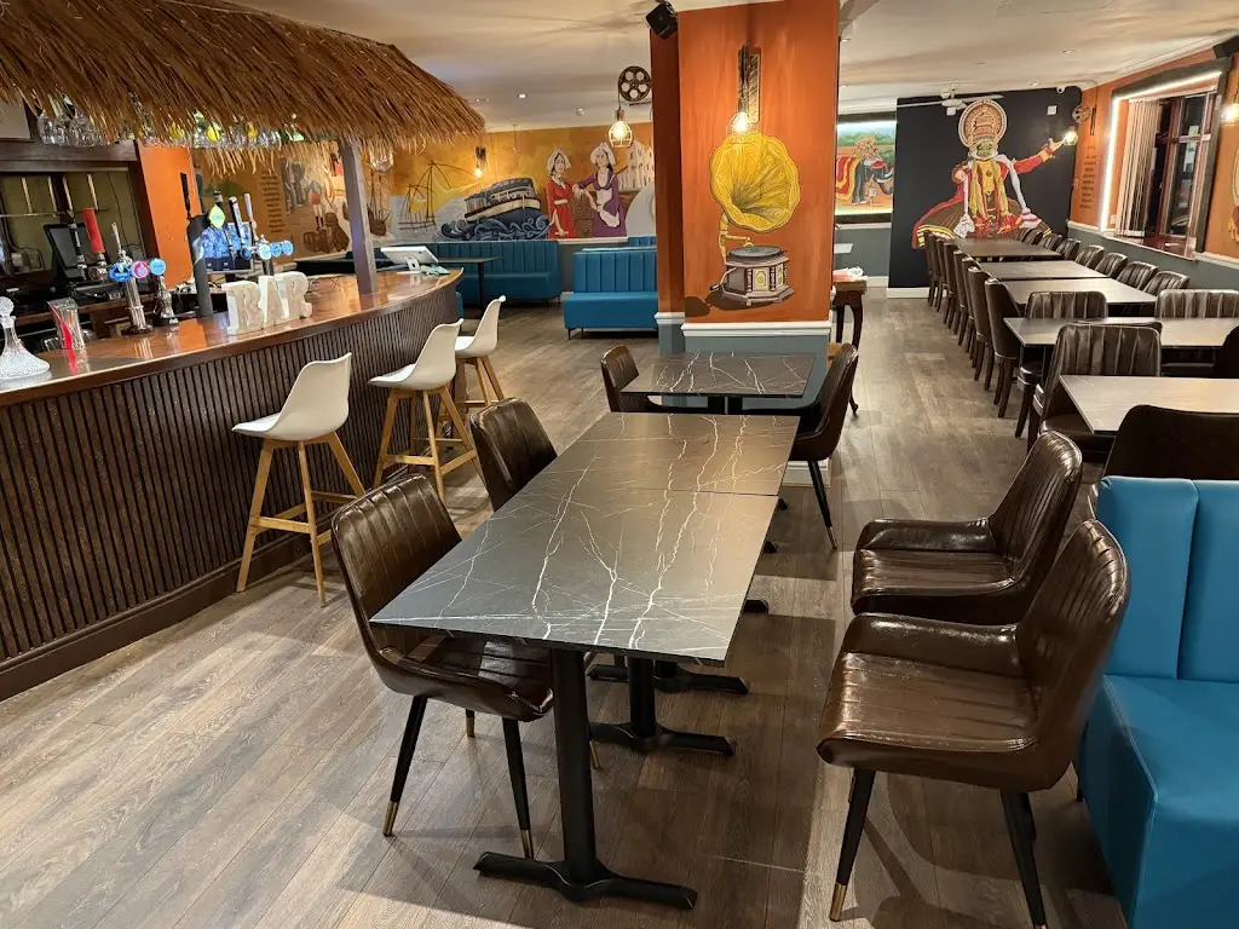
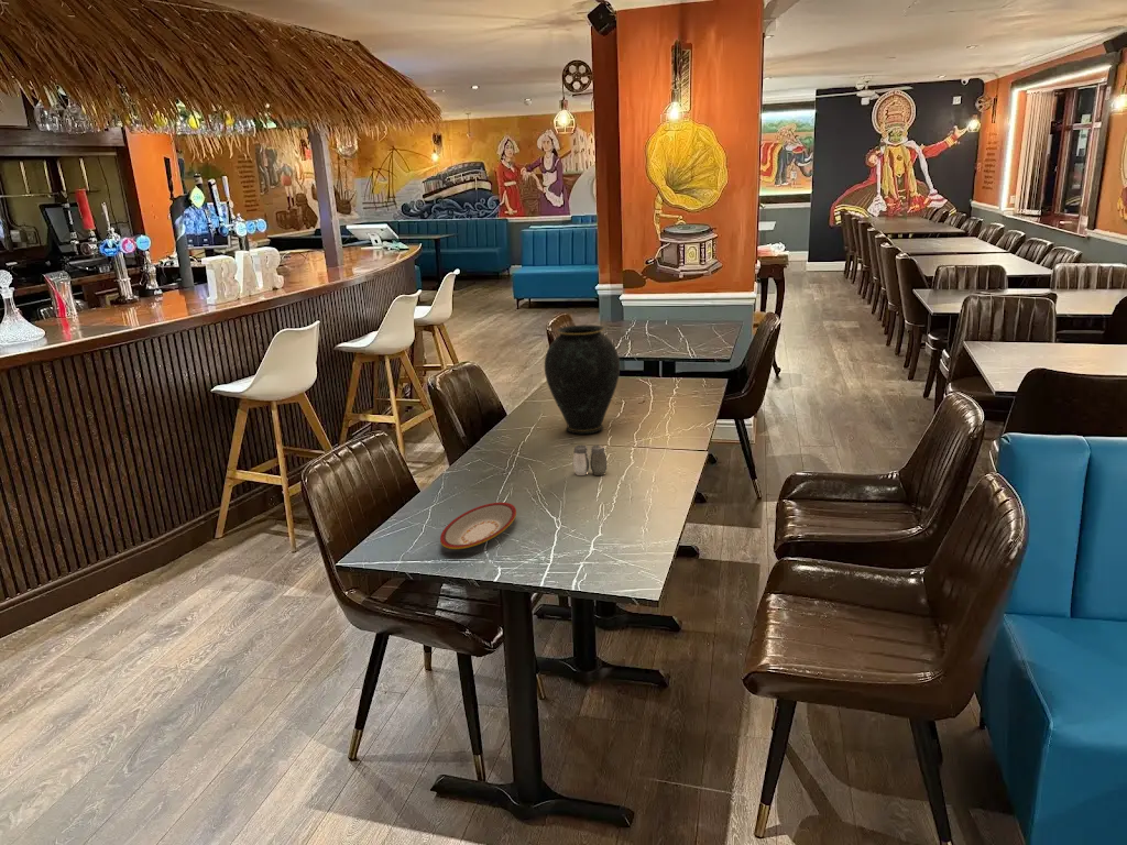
+ vase (582, 380)
+ plate (480, 527)
+ salt and pepper shaker (589, 460)
